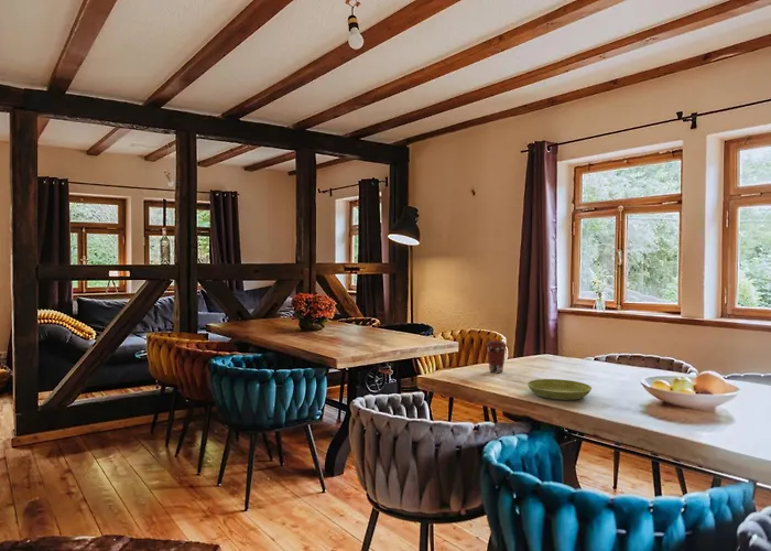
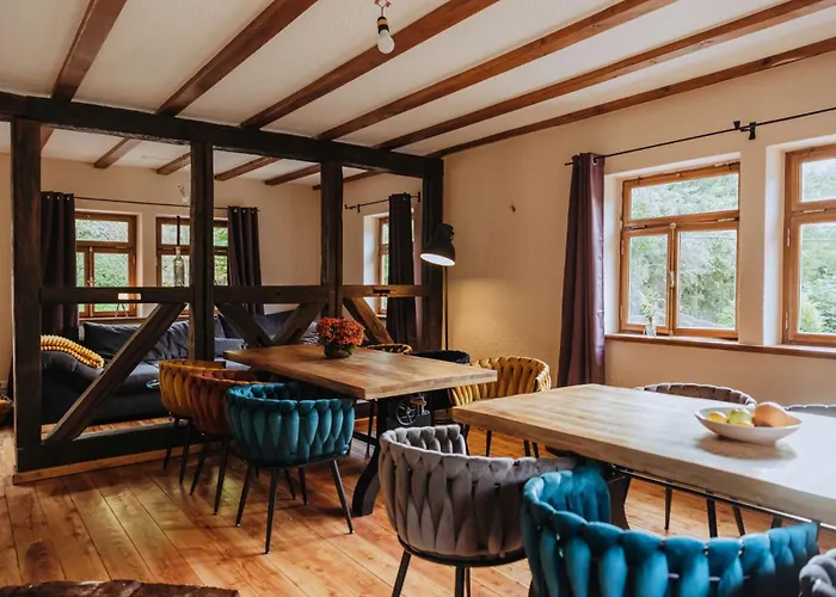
- saucer (558, 389)
- coffee cup (496, 356)
